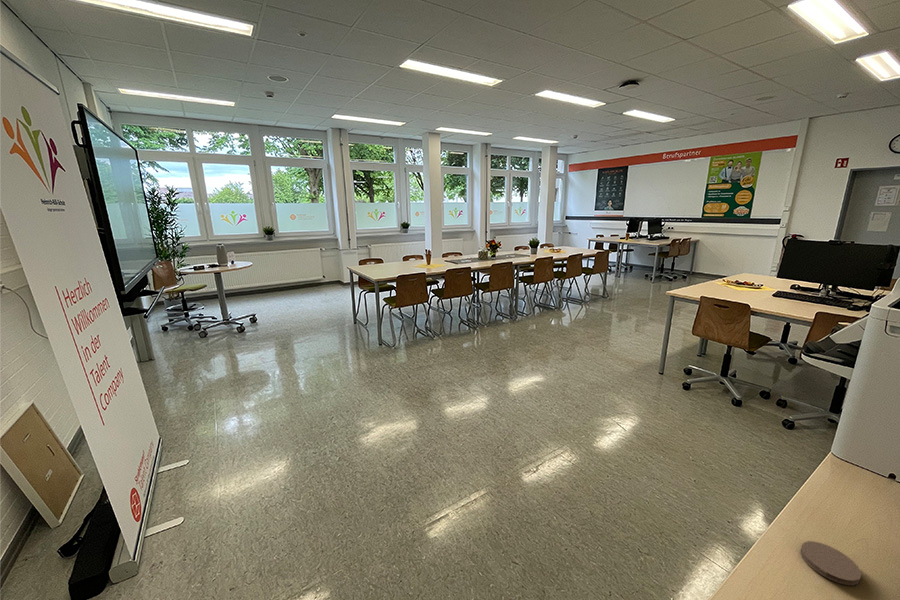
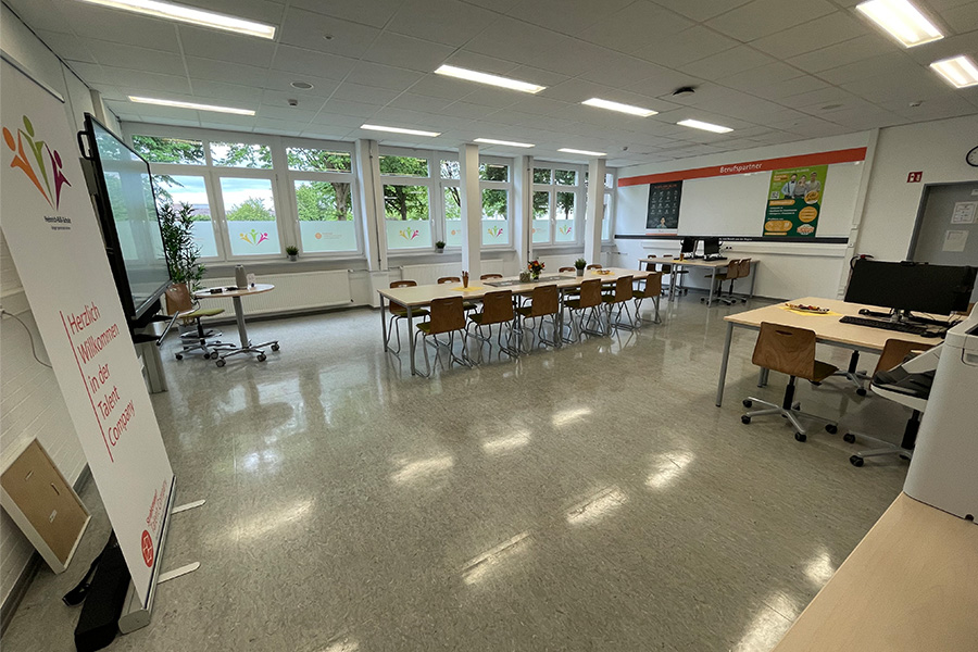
- coaster (829, 562)
